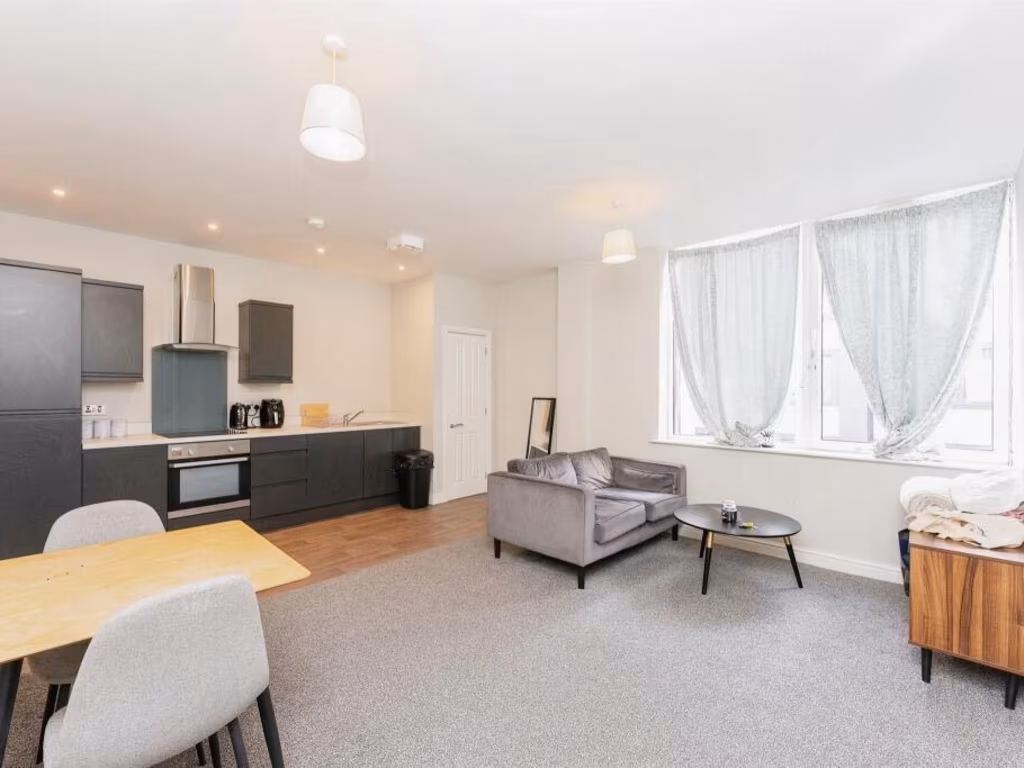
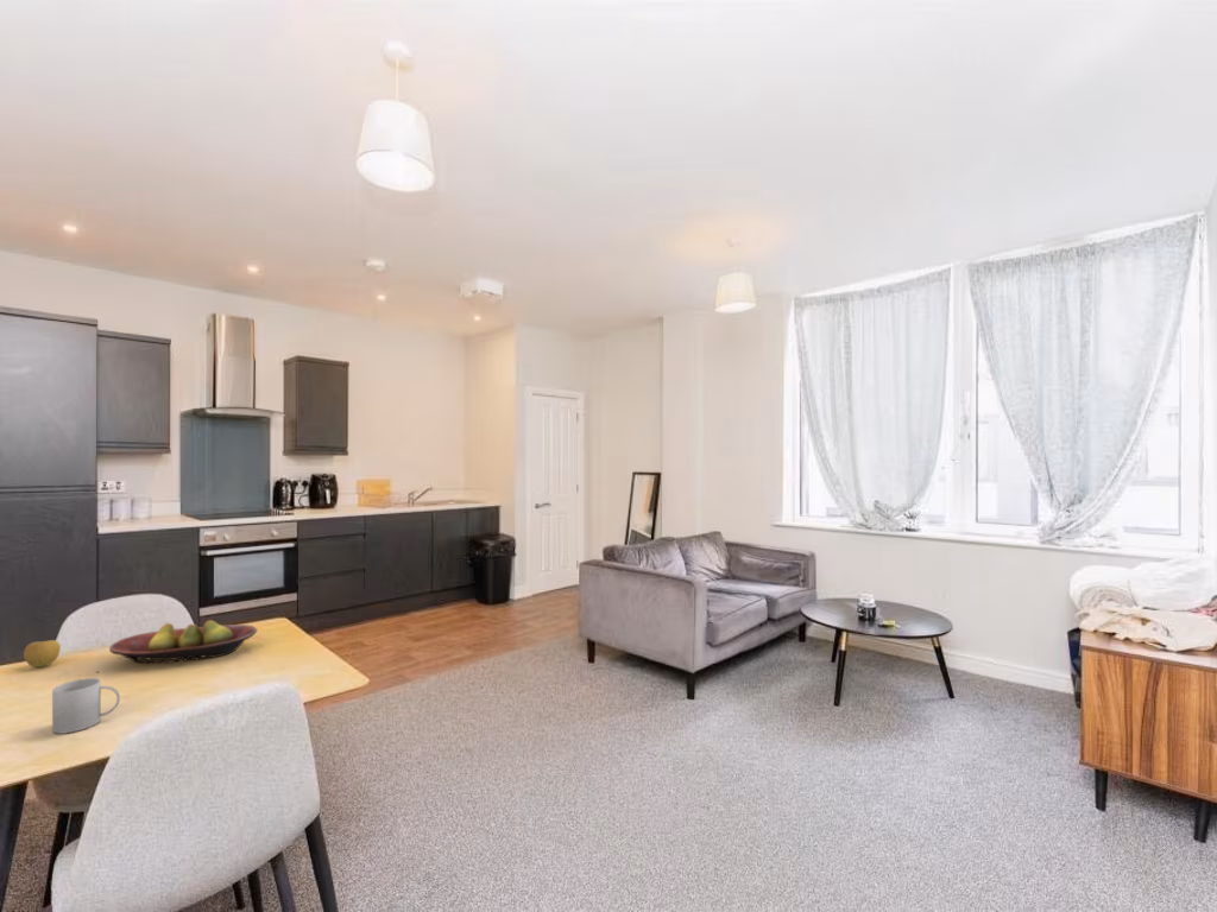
+ mug (87, 703)
+ fruit bowl (187, 639)
+ apple (42, 653)
